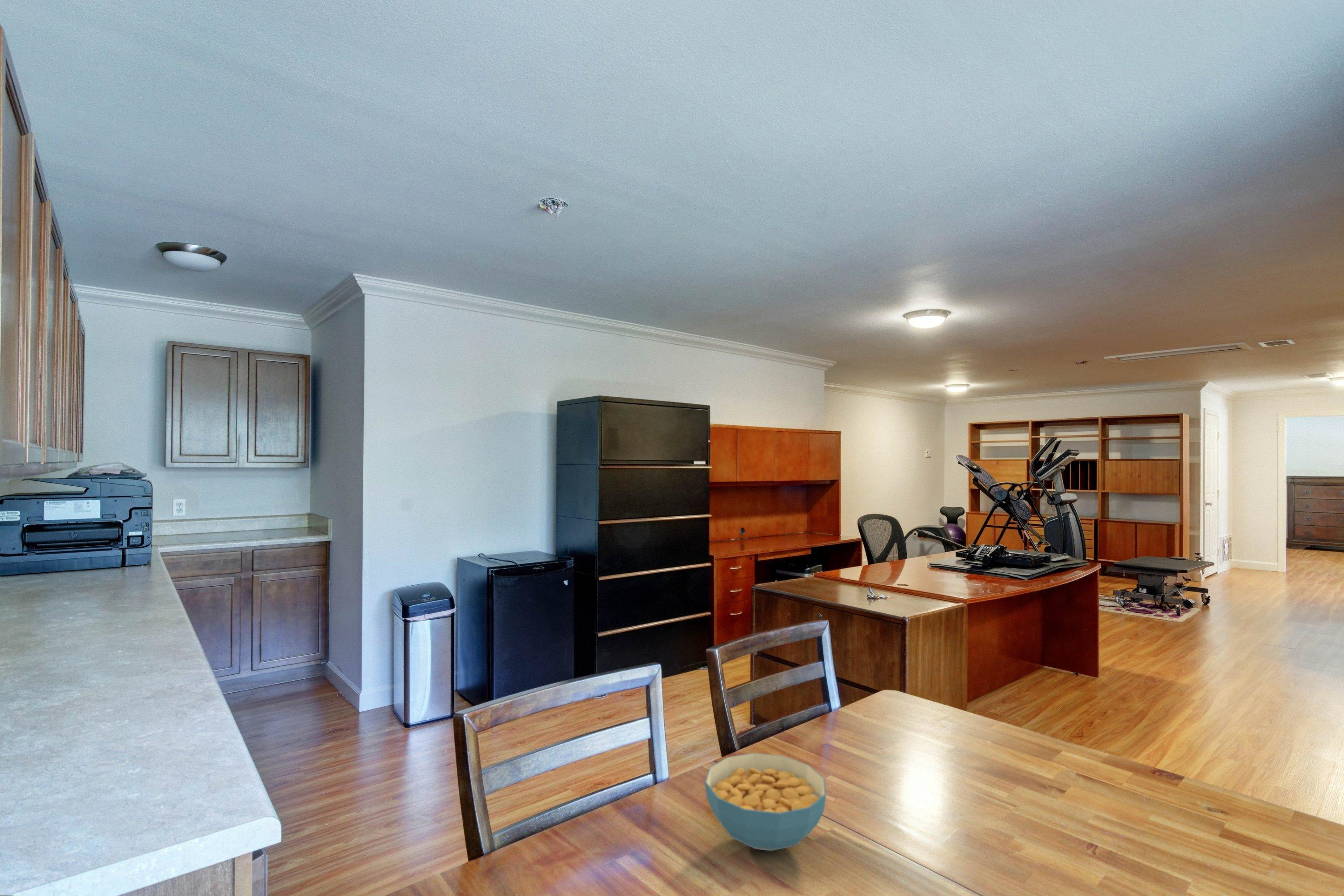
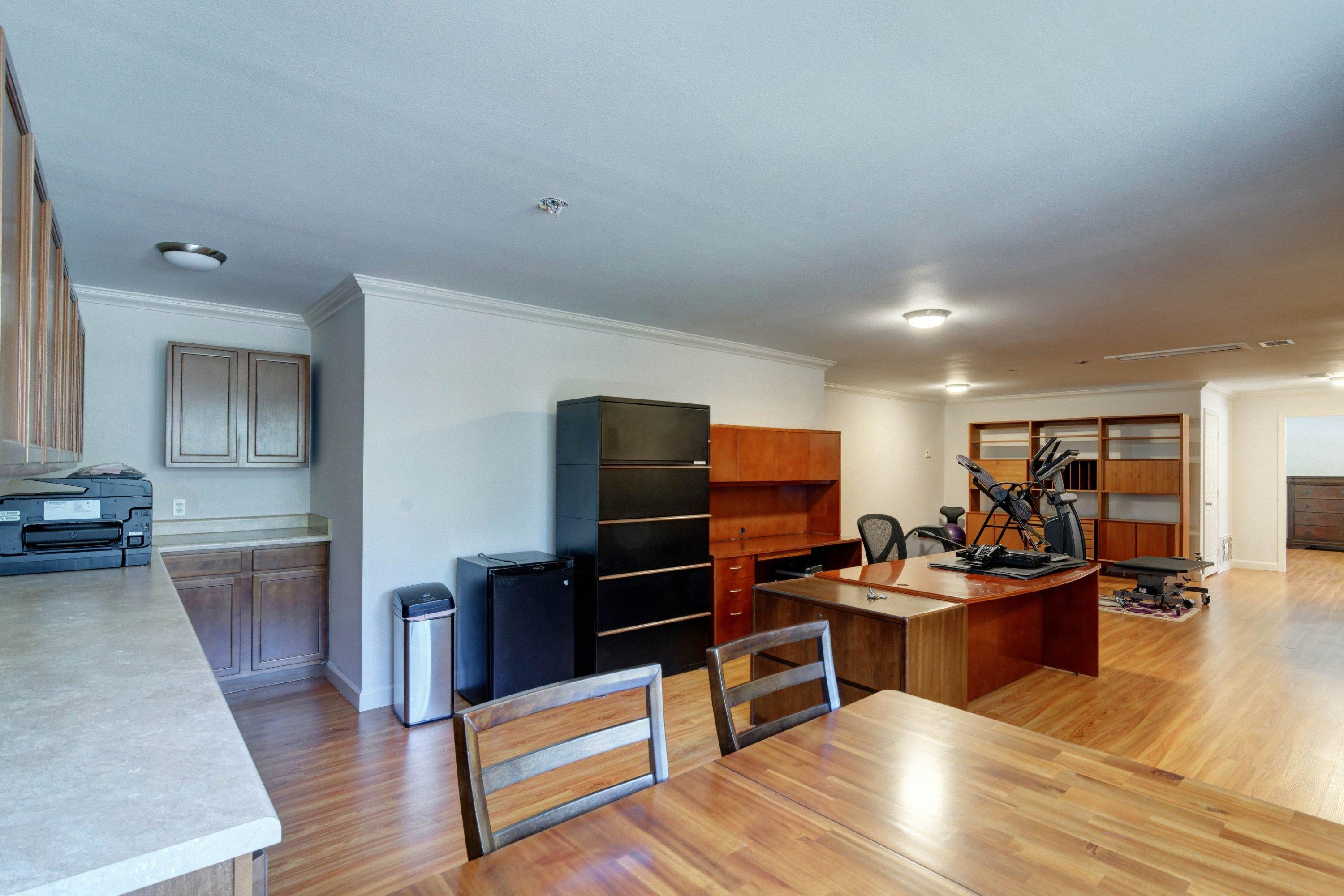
- cereal bowl (765, 810)
